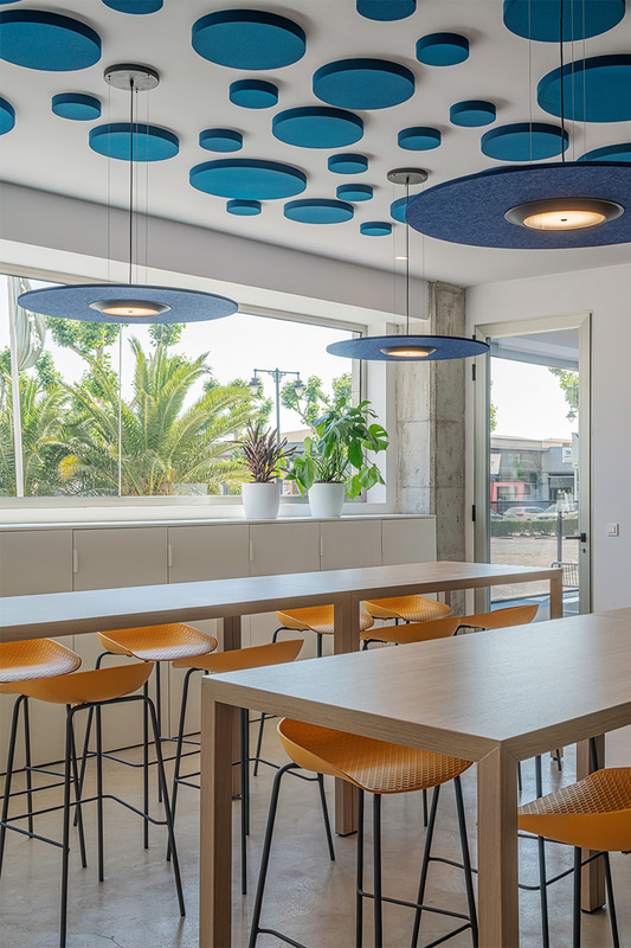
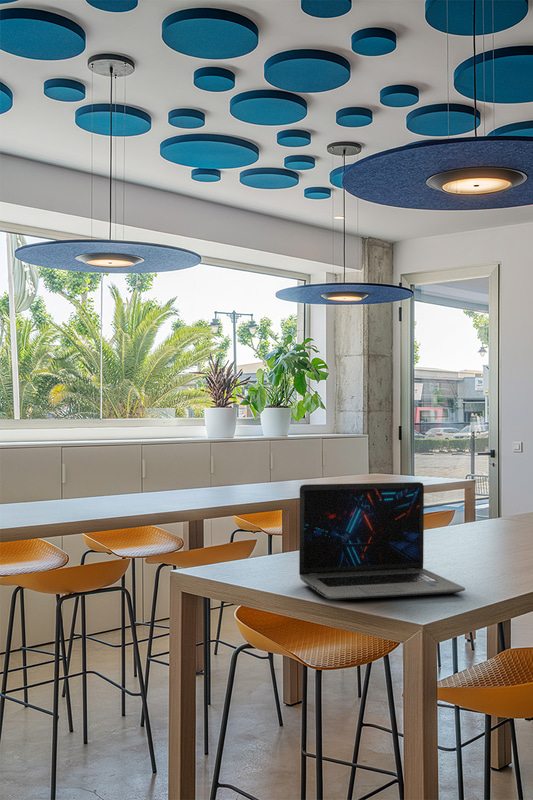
+ laptop (379, 538)
